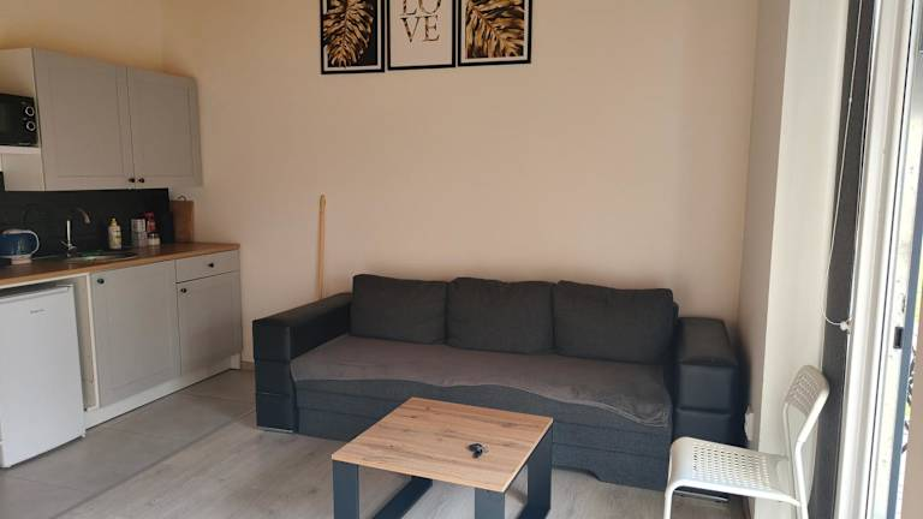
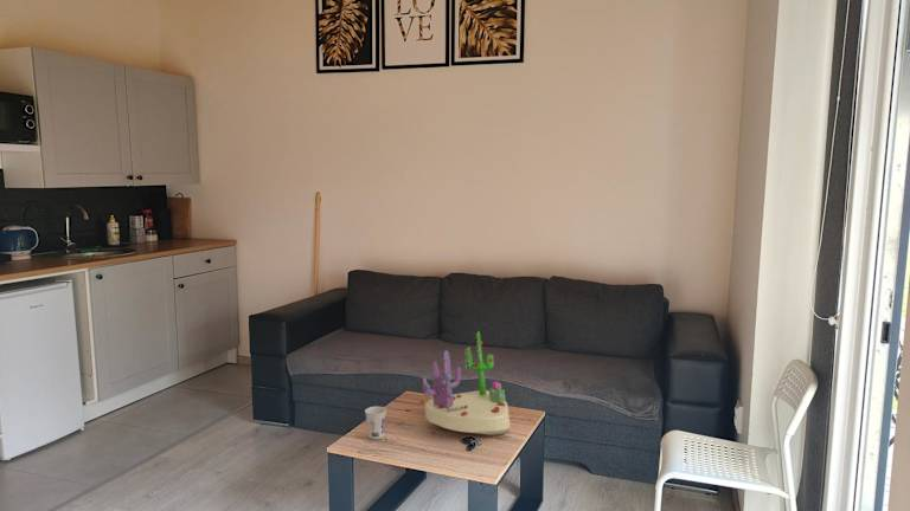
+ cup (376, 422)
+ succulent planter (460, 380)
